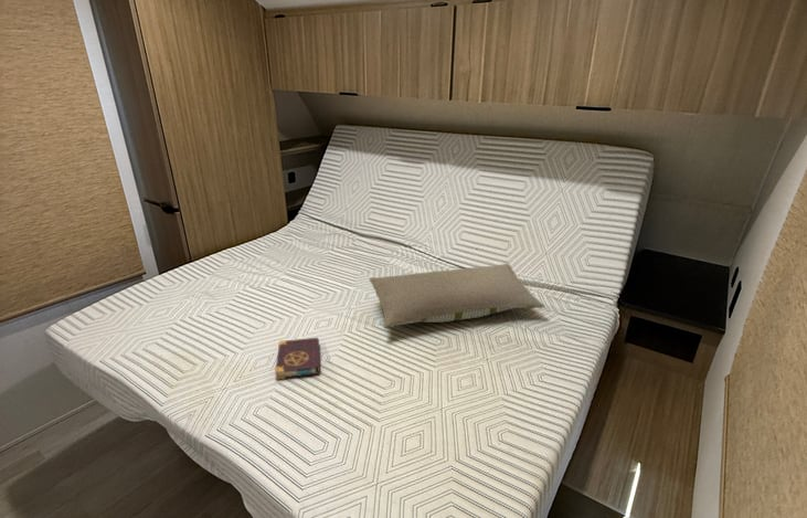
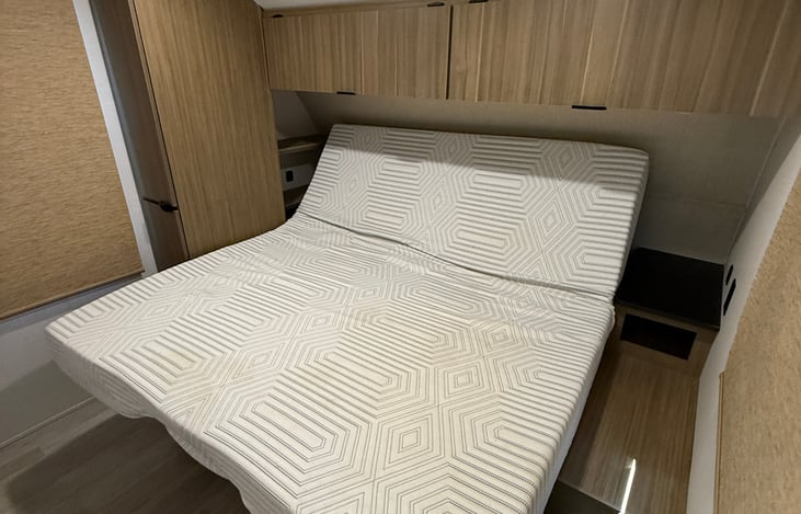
- pillow (454, 293)
- book (298, 357)
